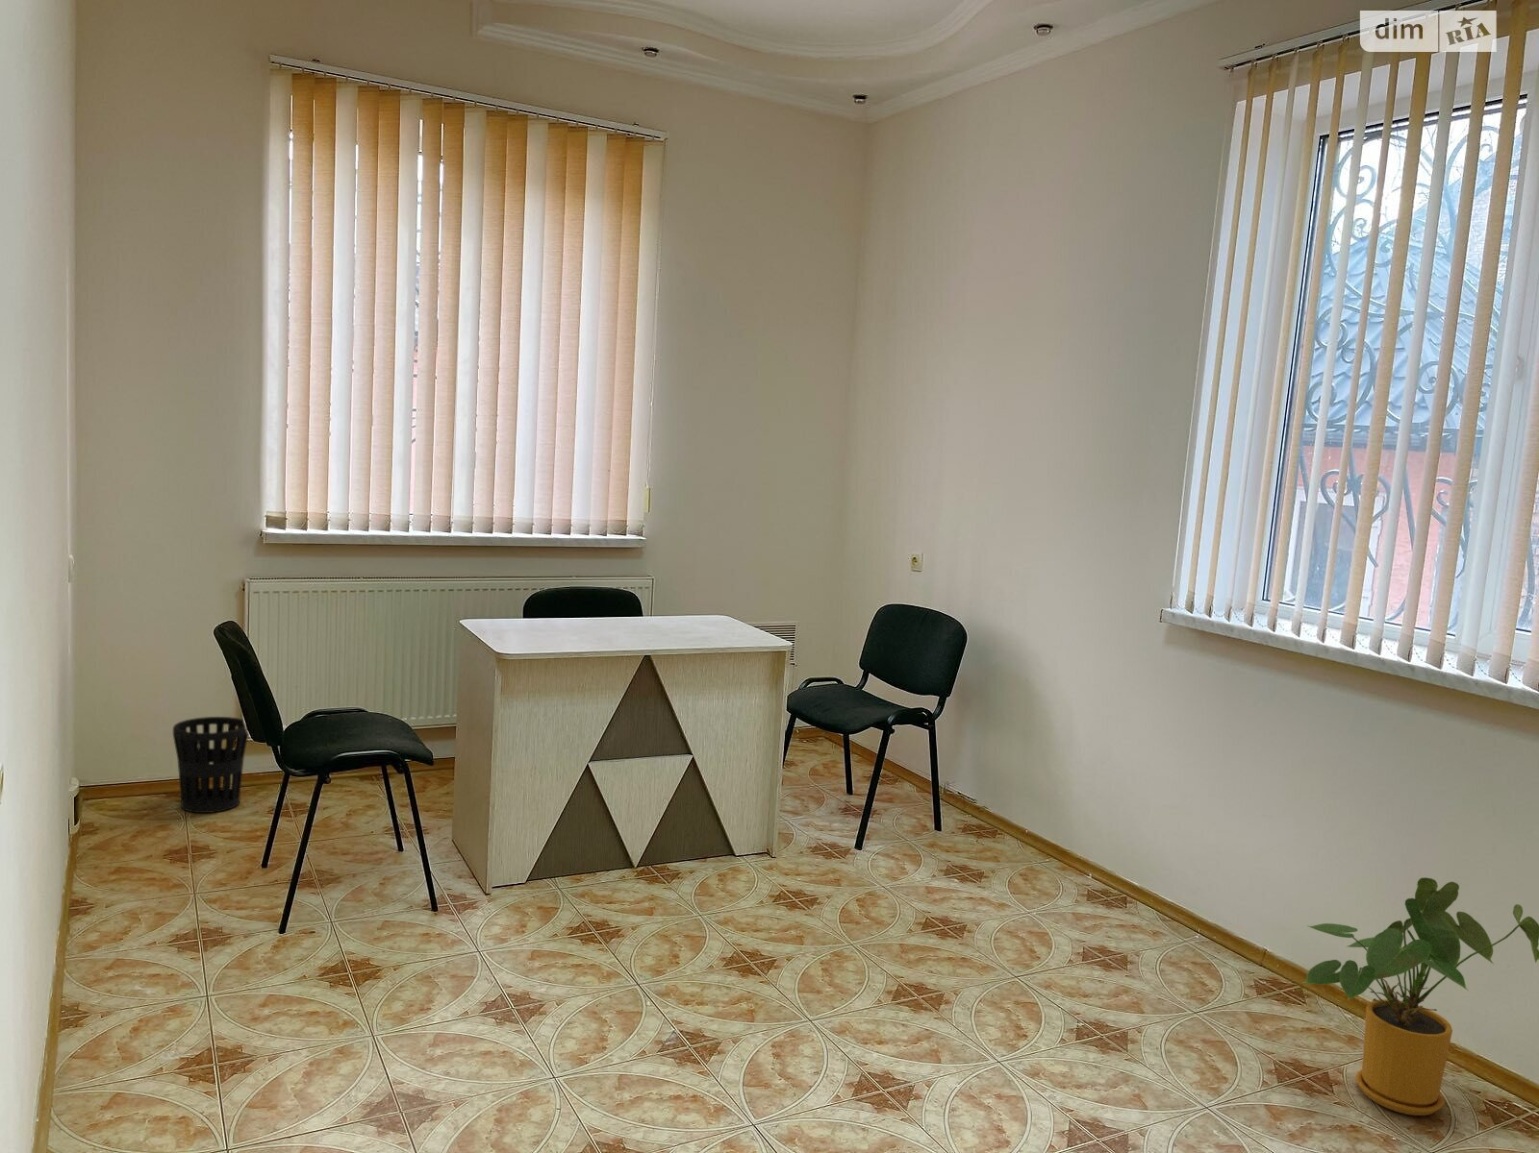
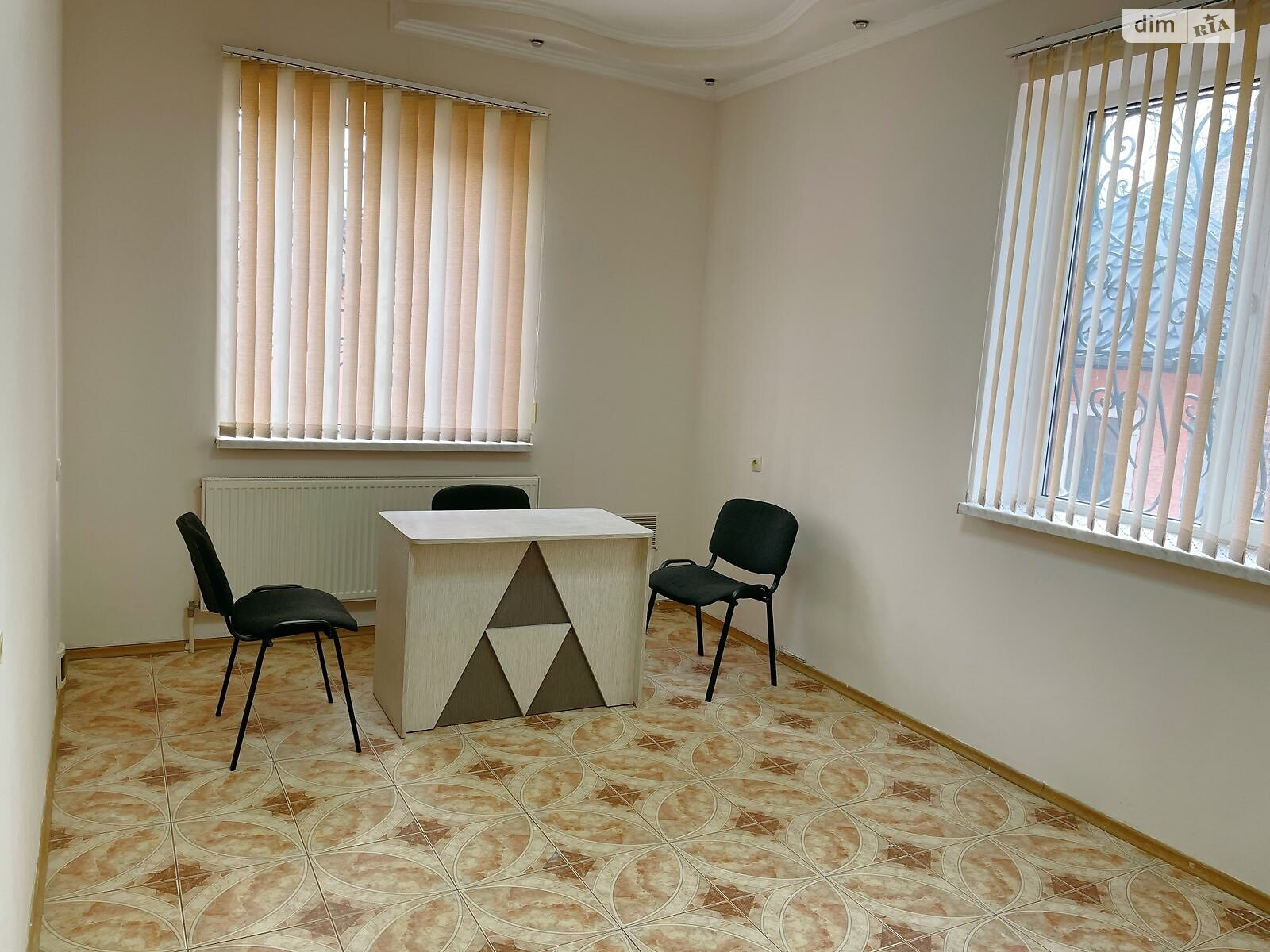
- wastebasket (211, 764)
- house plant (1409, 993)
